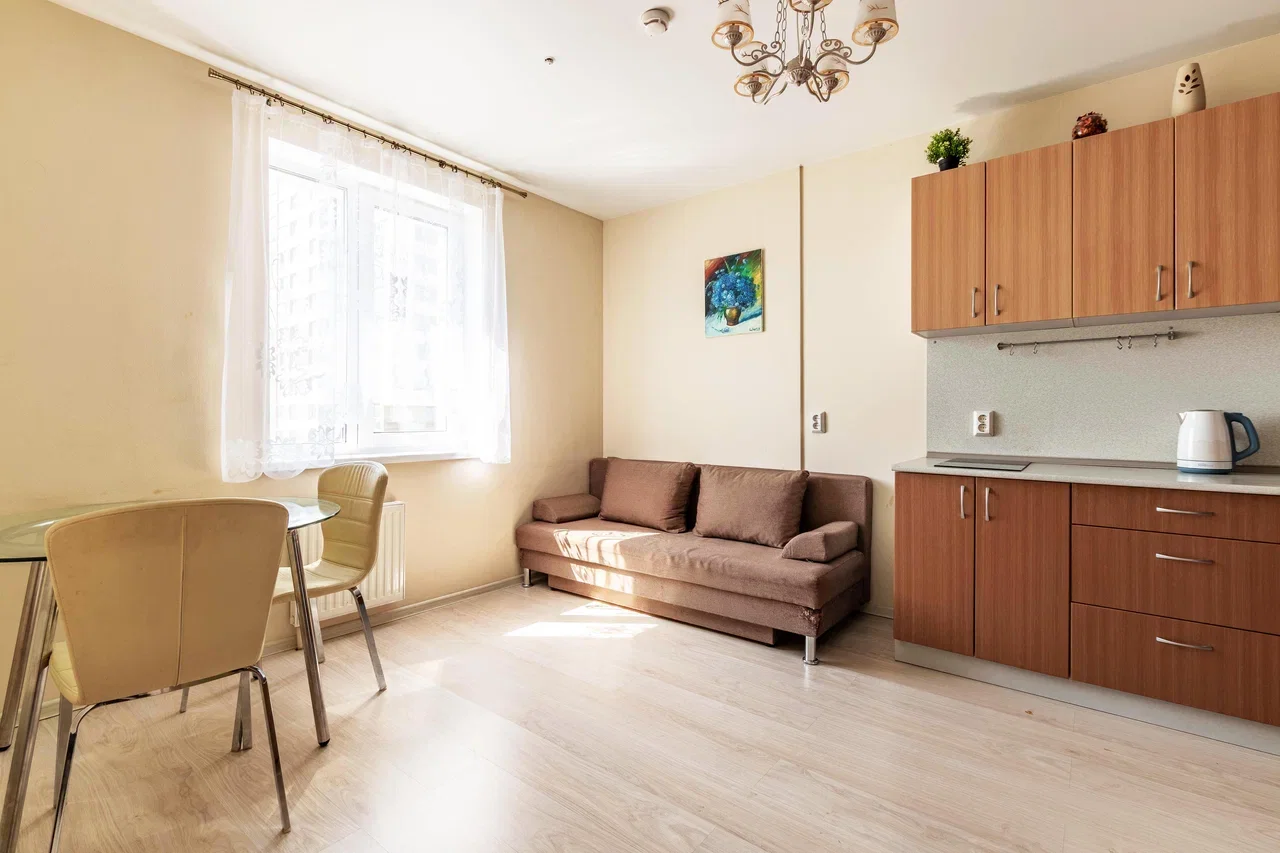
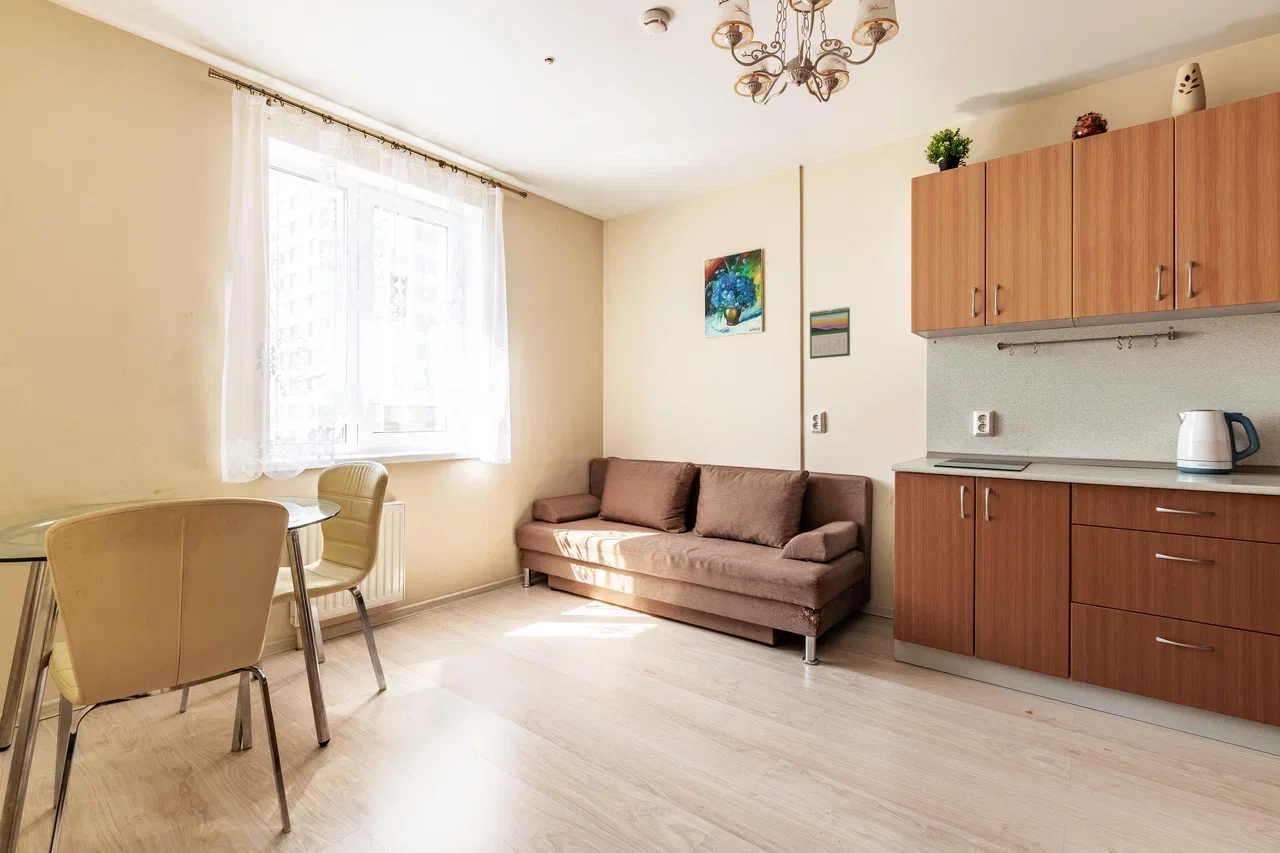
+ calendar (829, 332)
